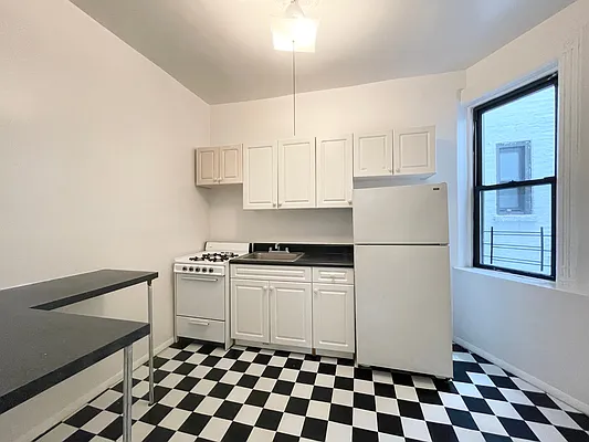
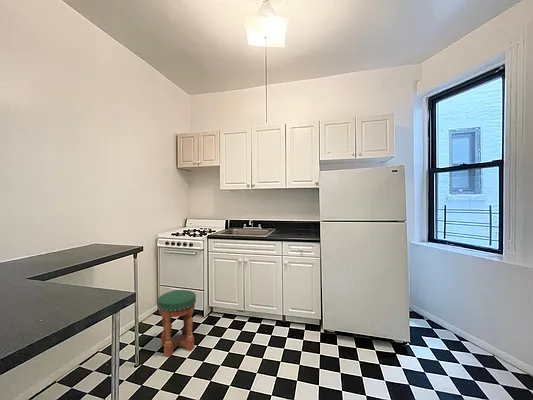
+ stool (177, 316)
